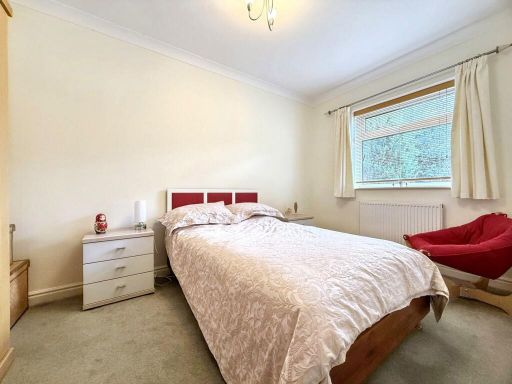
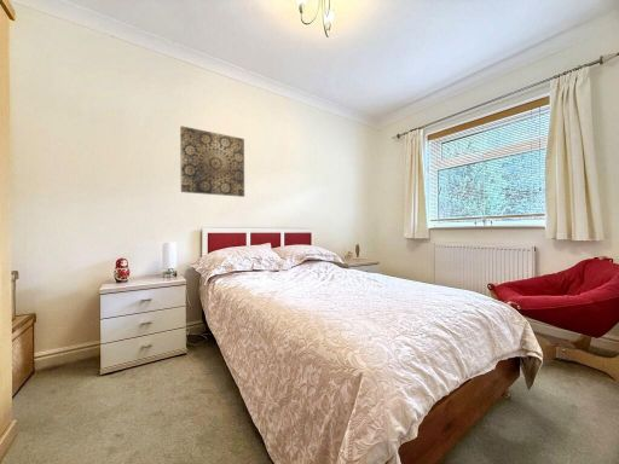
+ wall art (214, 163)
